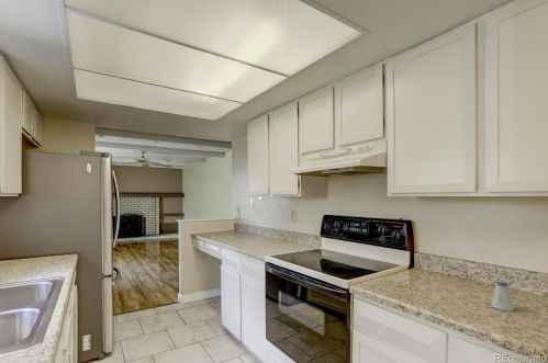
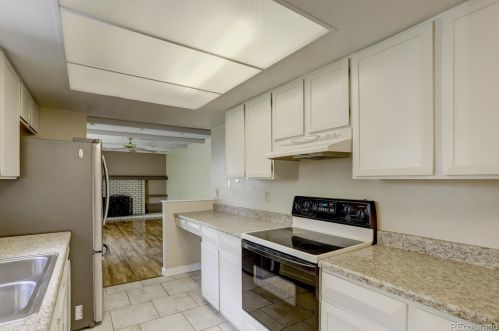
- saltshaker (502, 295)
